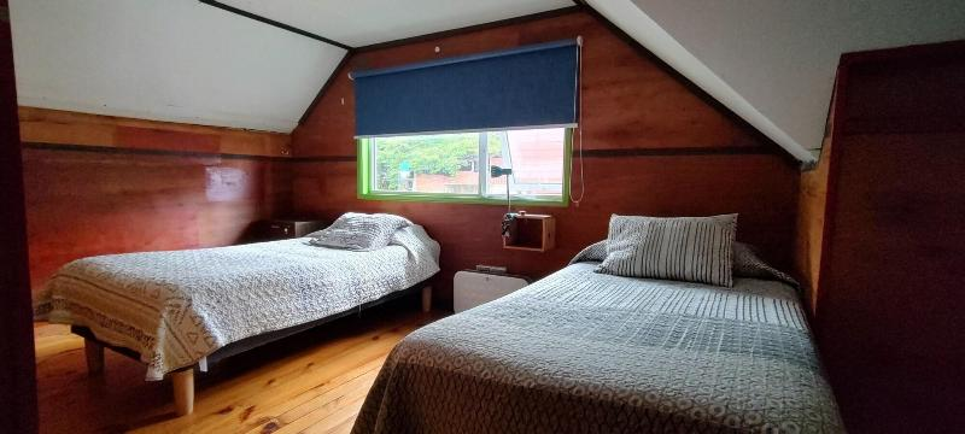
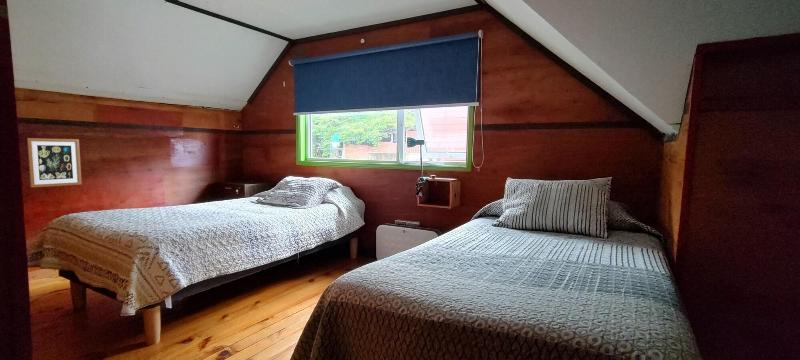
+ wall art (55, 162)
